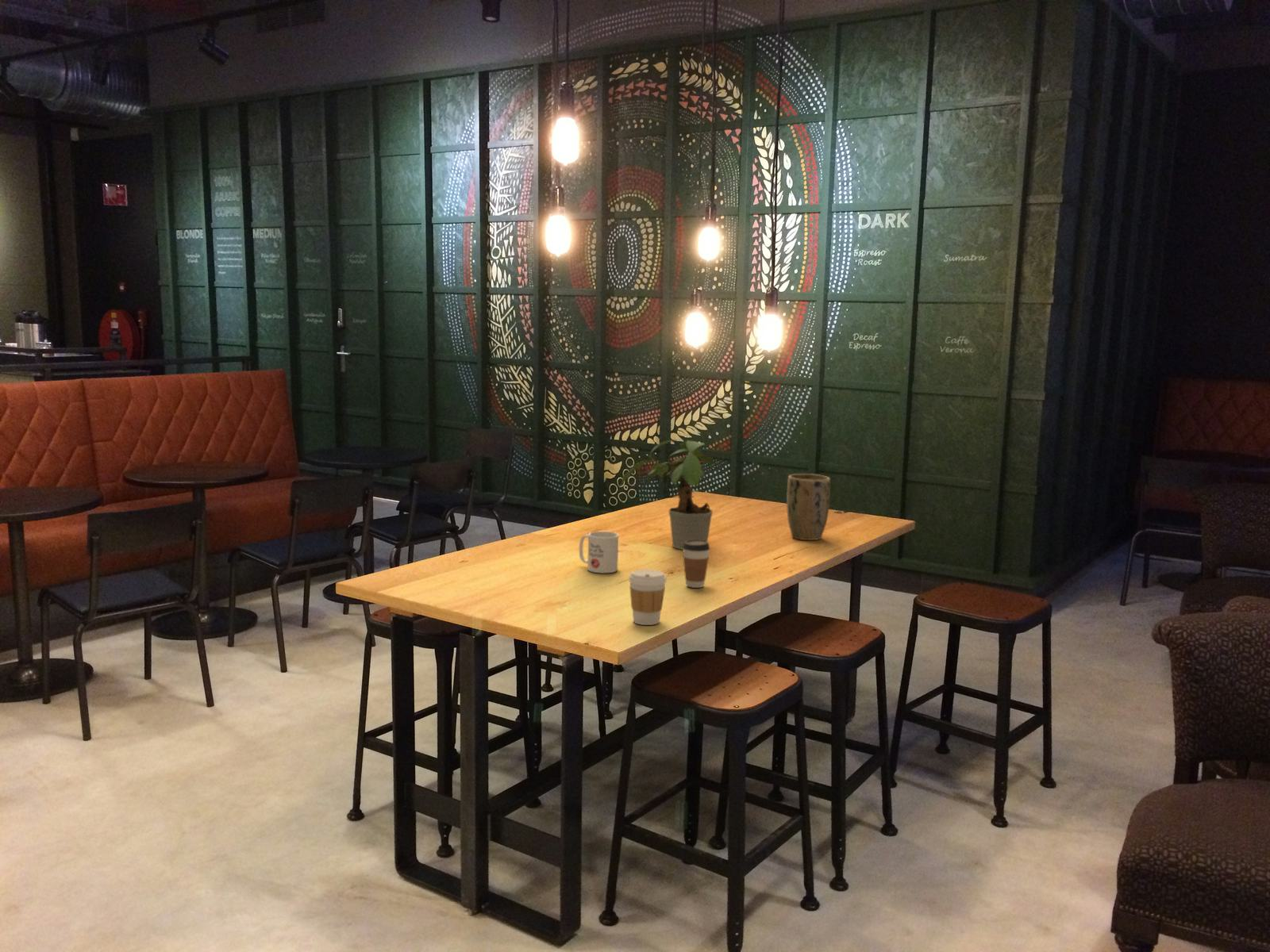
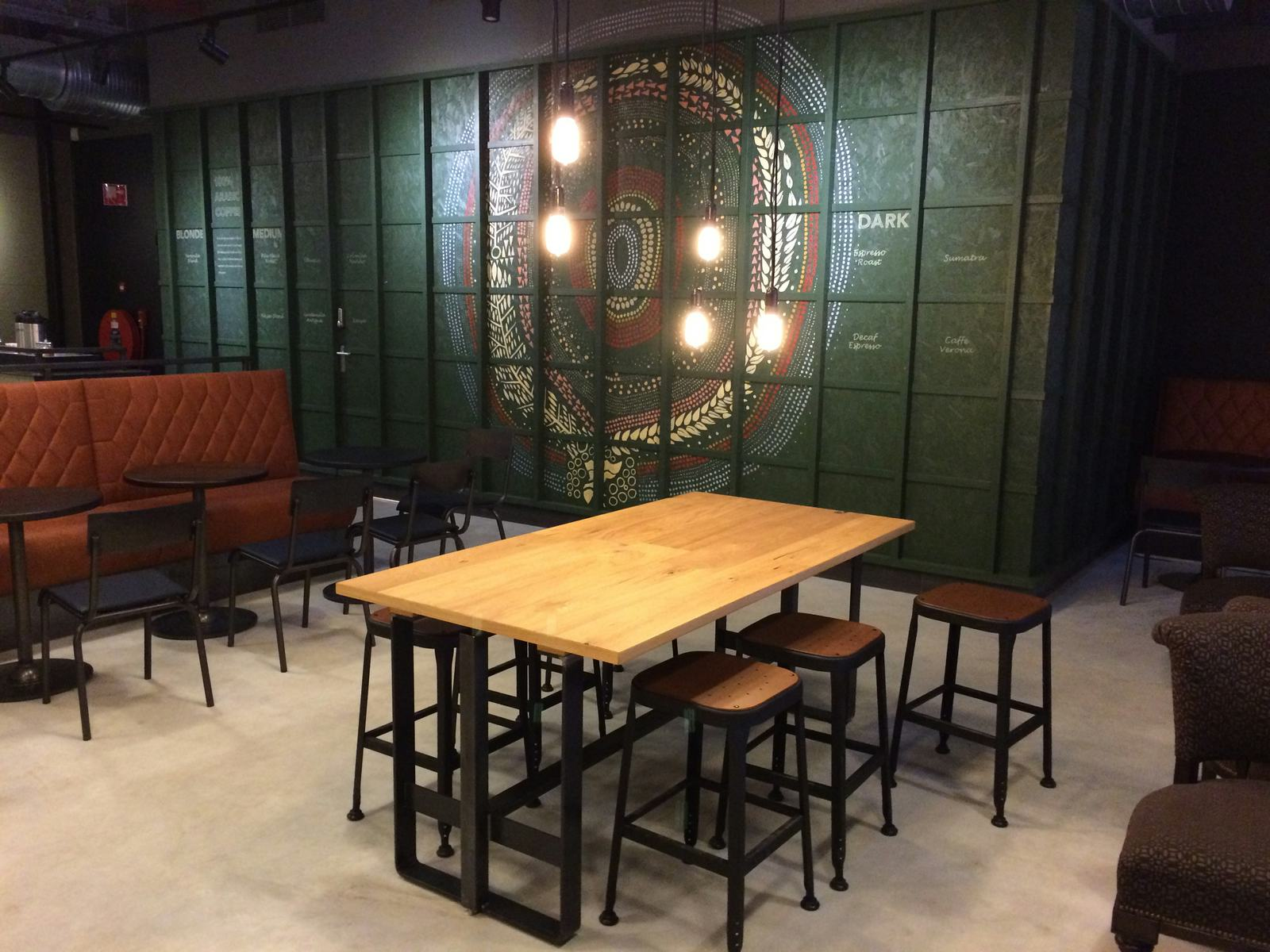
- coffee cup (647, 596)
- mug (597, 551)
- plant pot (807, 507)
- potted plant (679, 492)
- coffee cup (695, 563)
